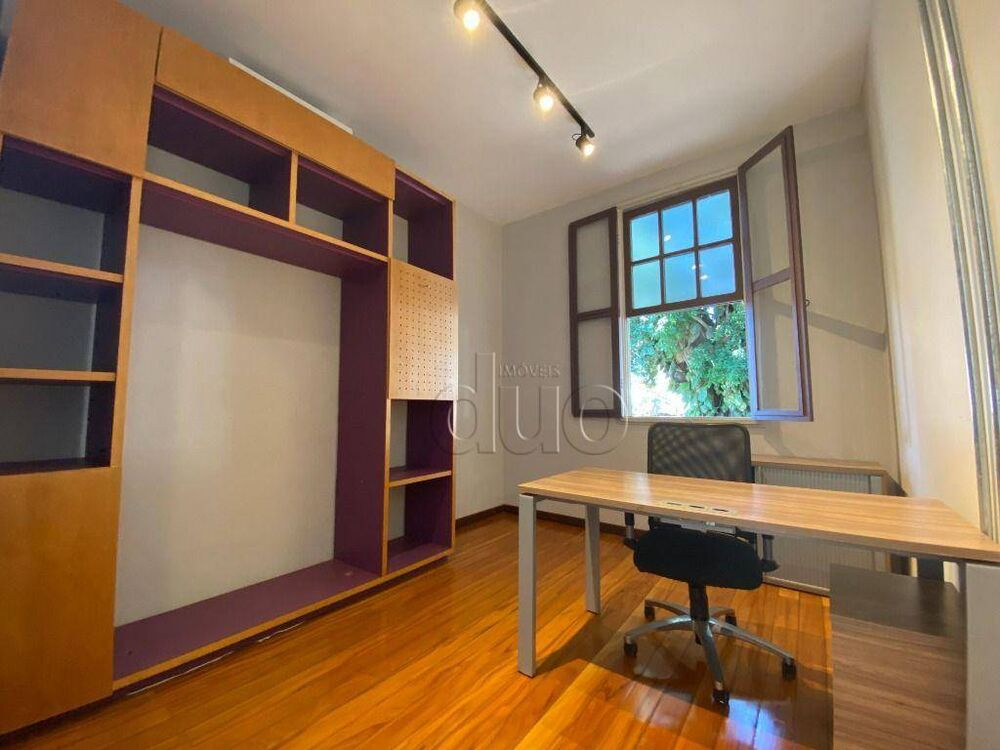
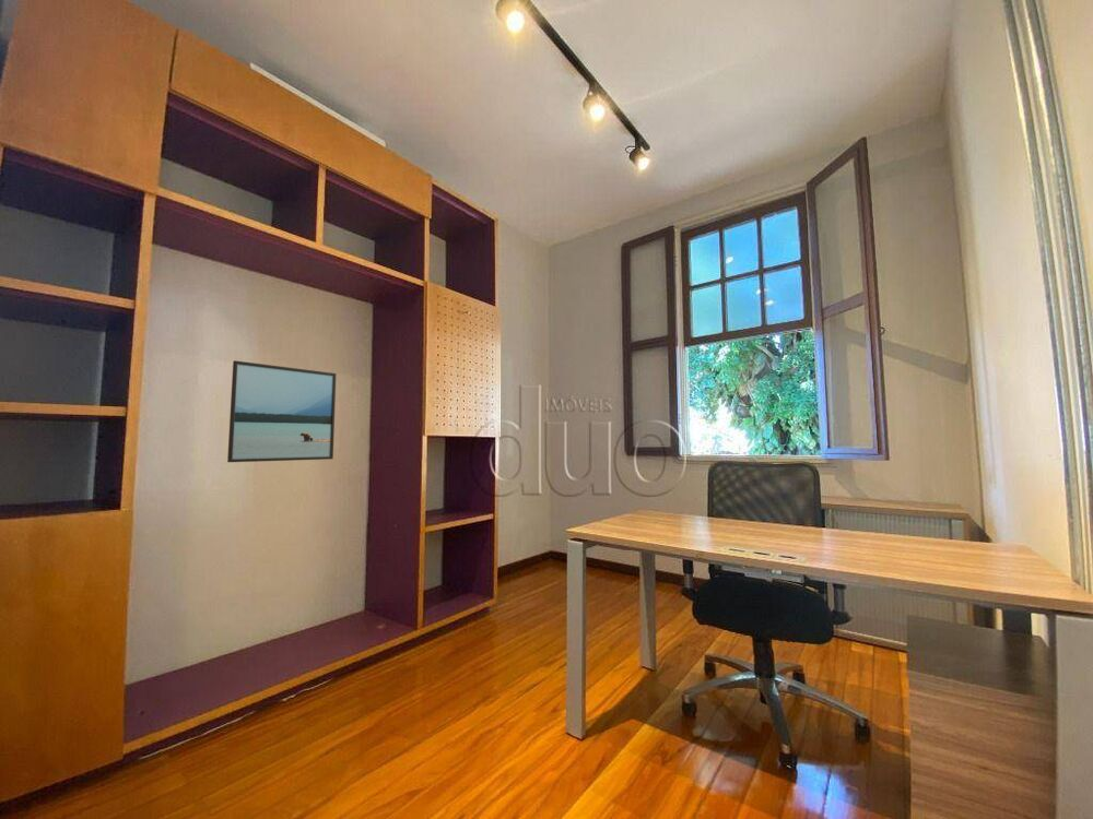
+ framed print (286, 413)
